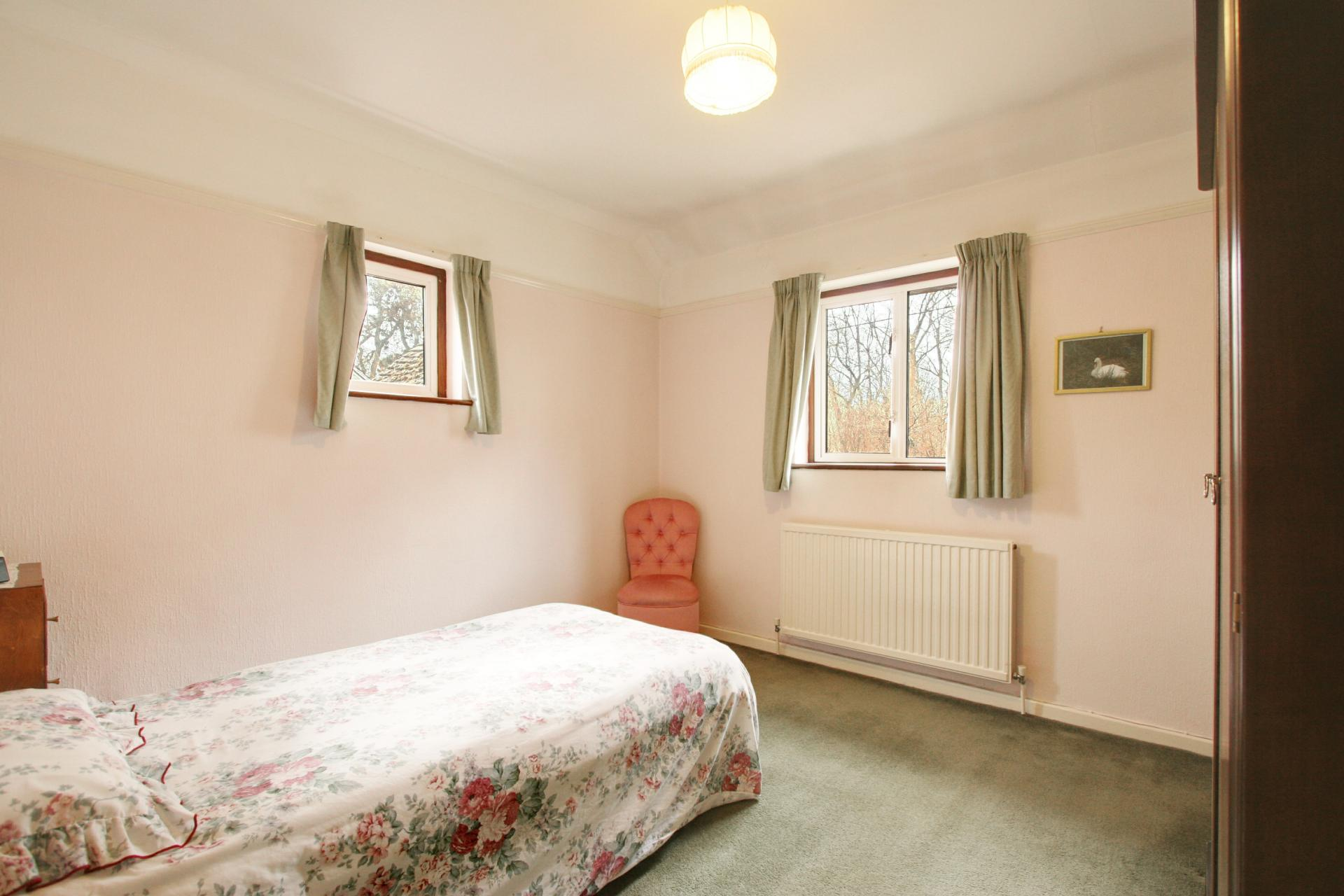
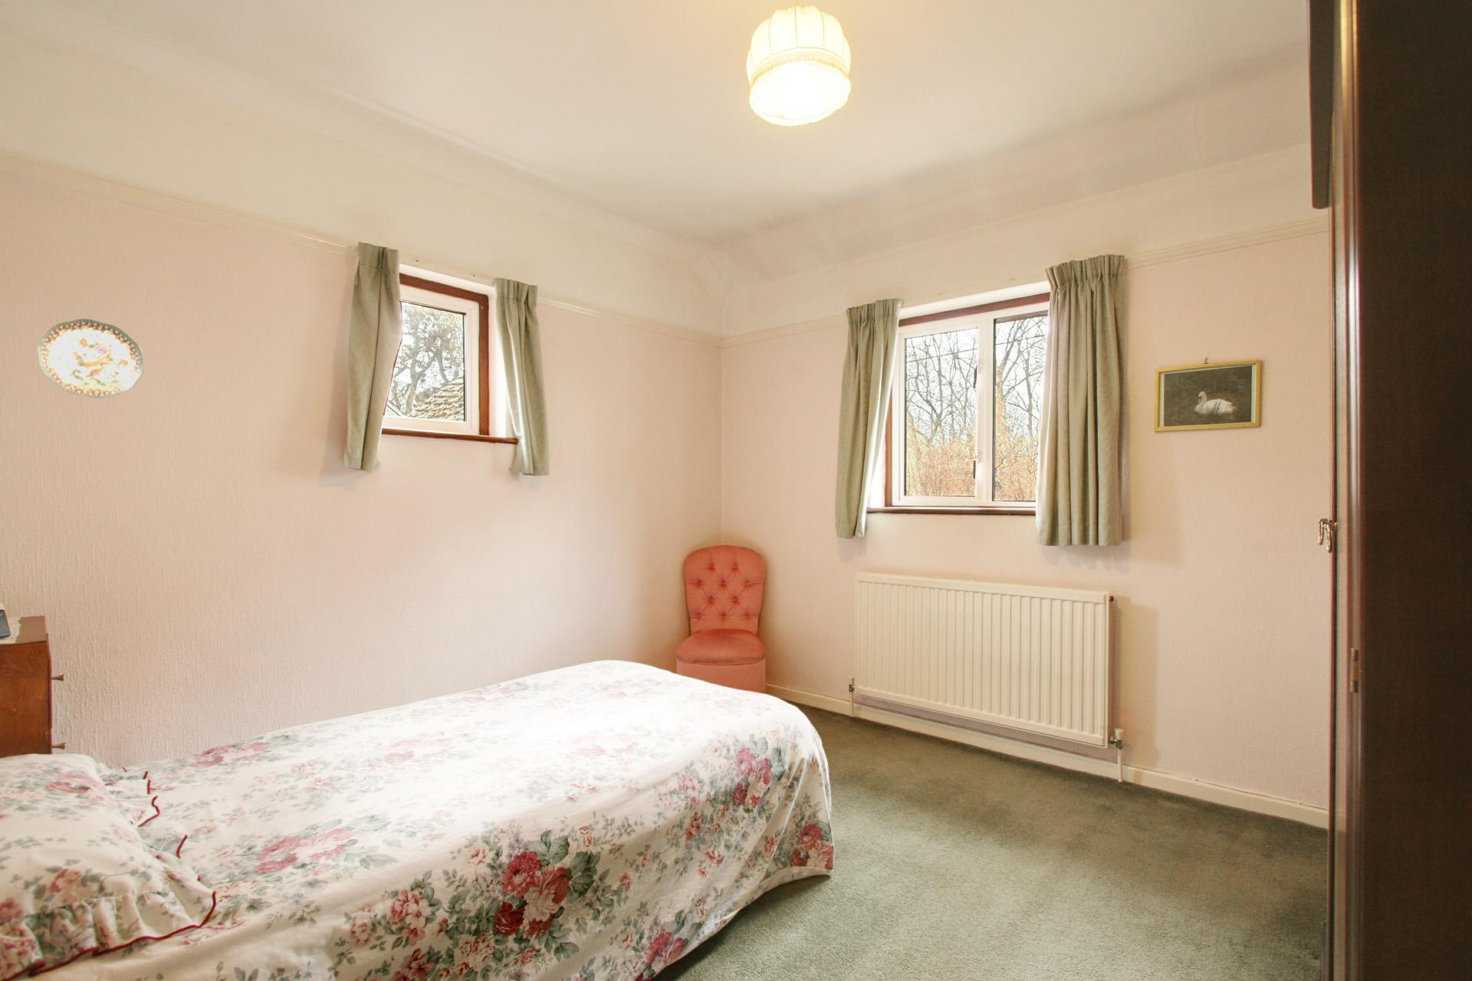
+ decorative plate (92, 359)
